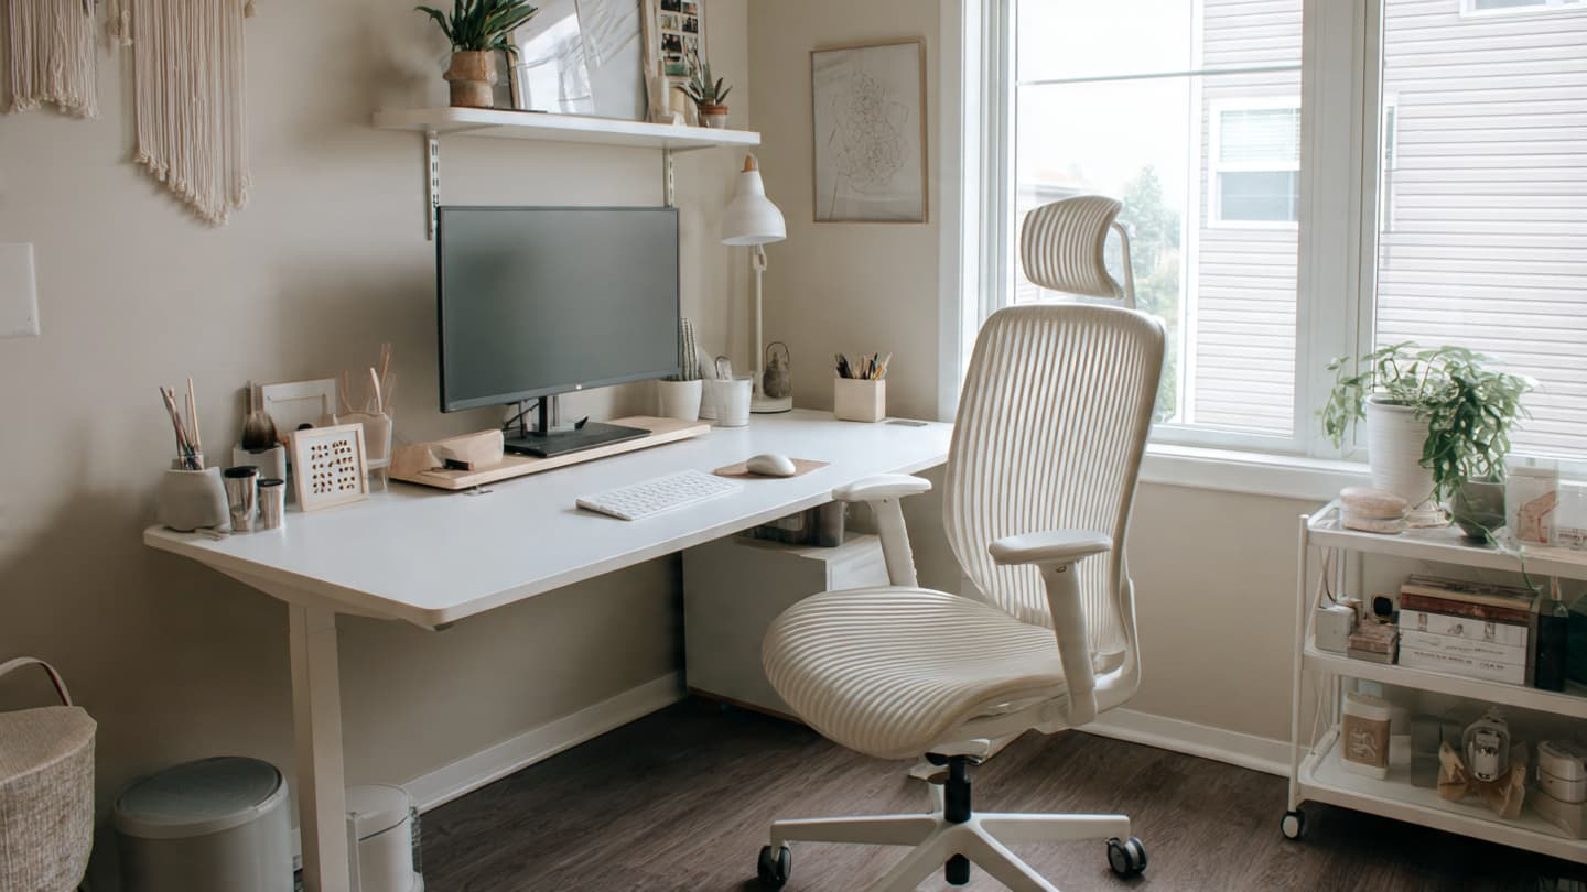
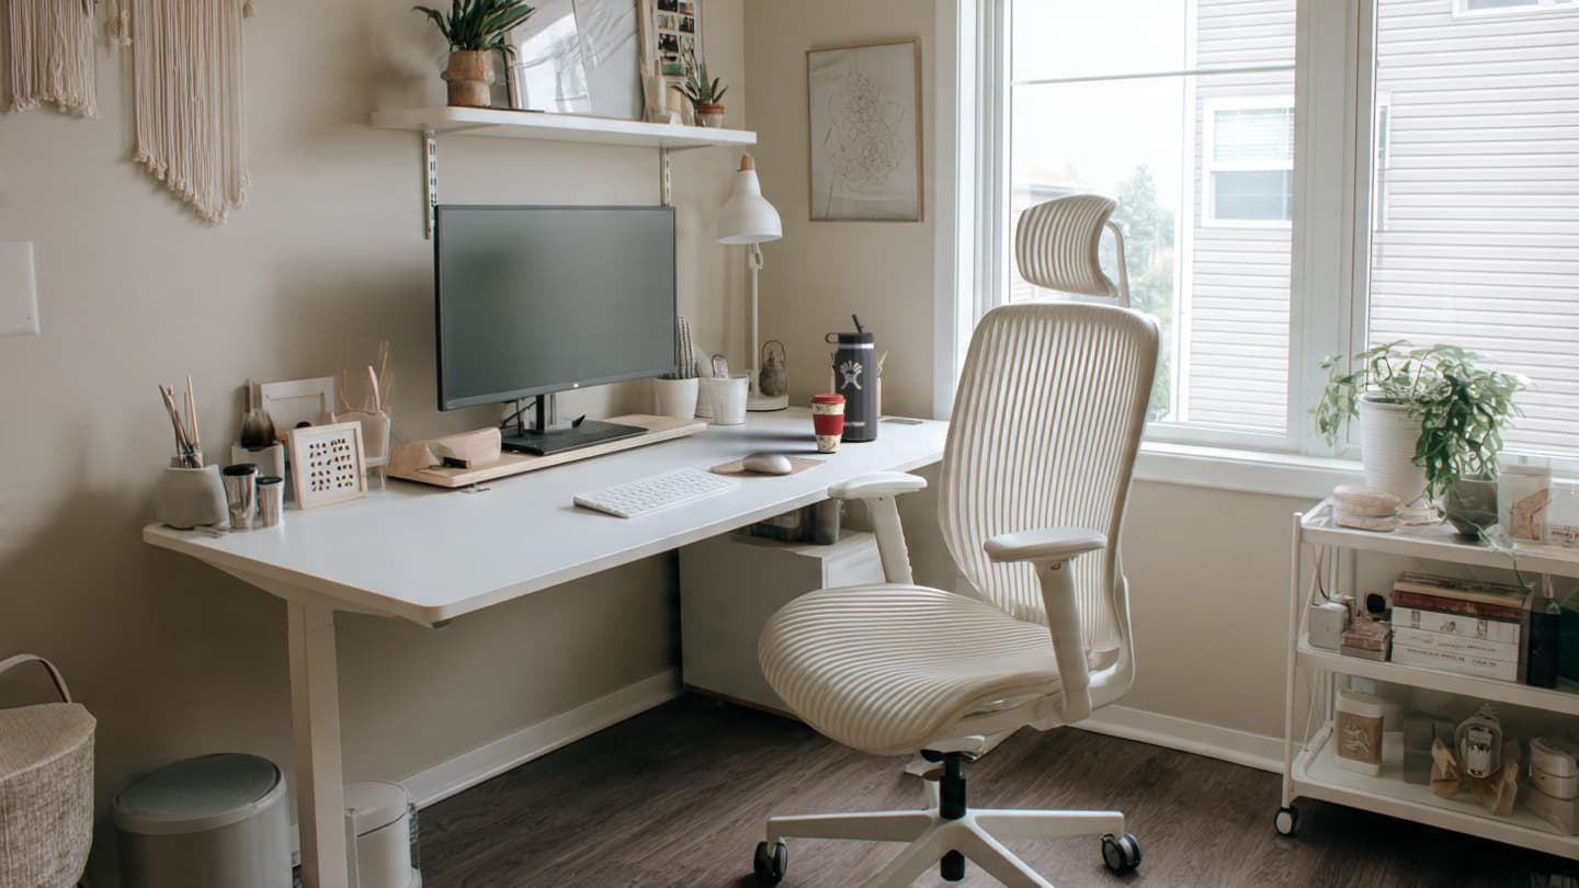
+ thermos bottle (851, 376)
+ coffee cup (828, 422)
